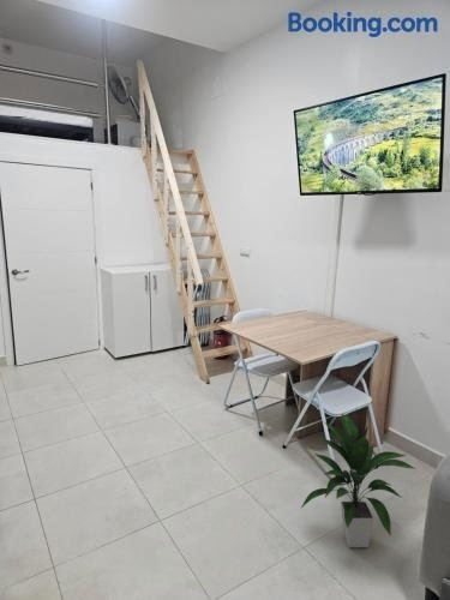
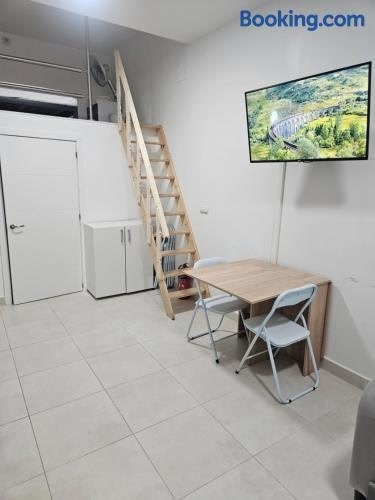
- indoor plant (353, 480)
